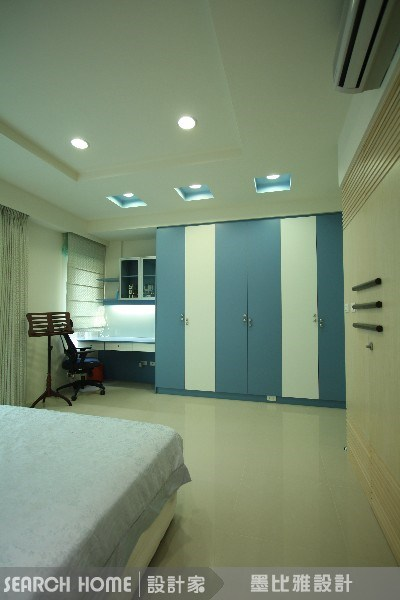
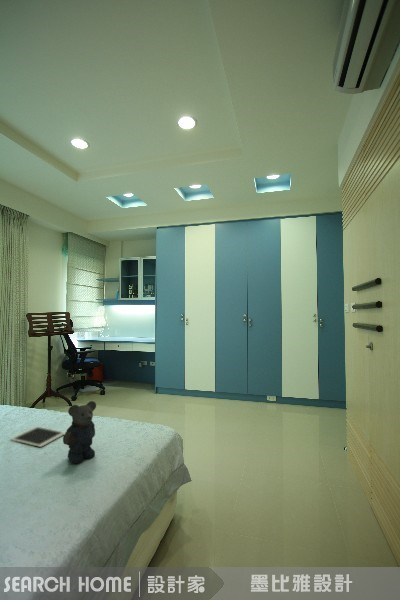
+ tablet (38, 436)
+ bear (78, 429)
